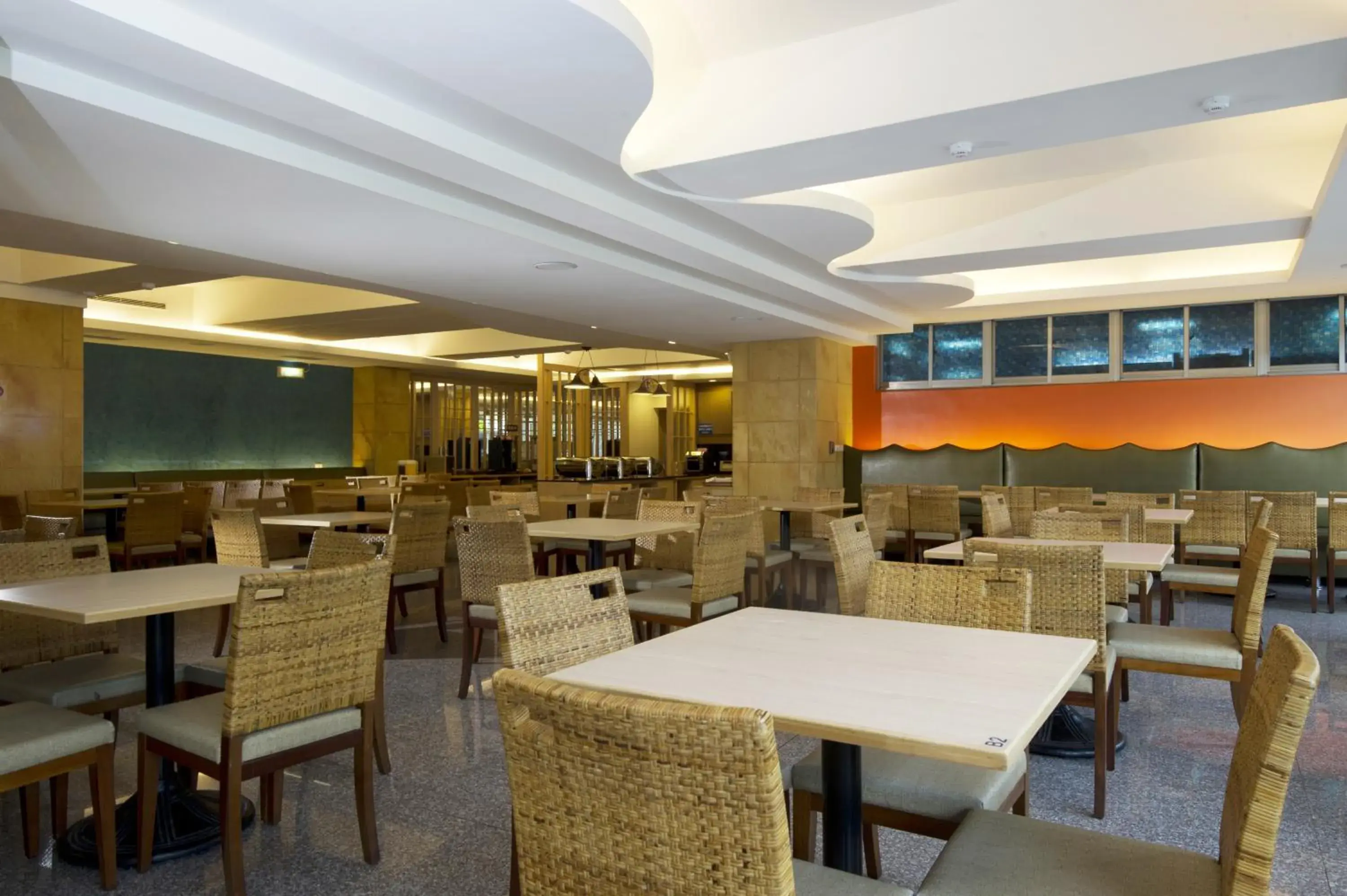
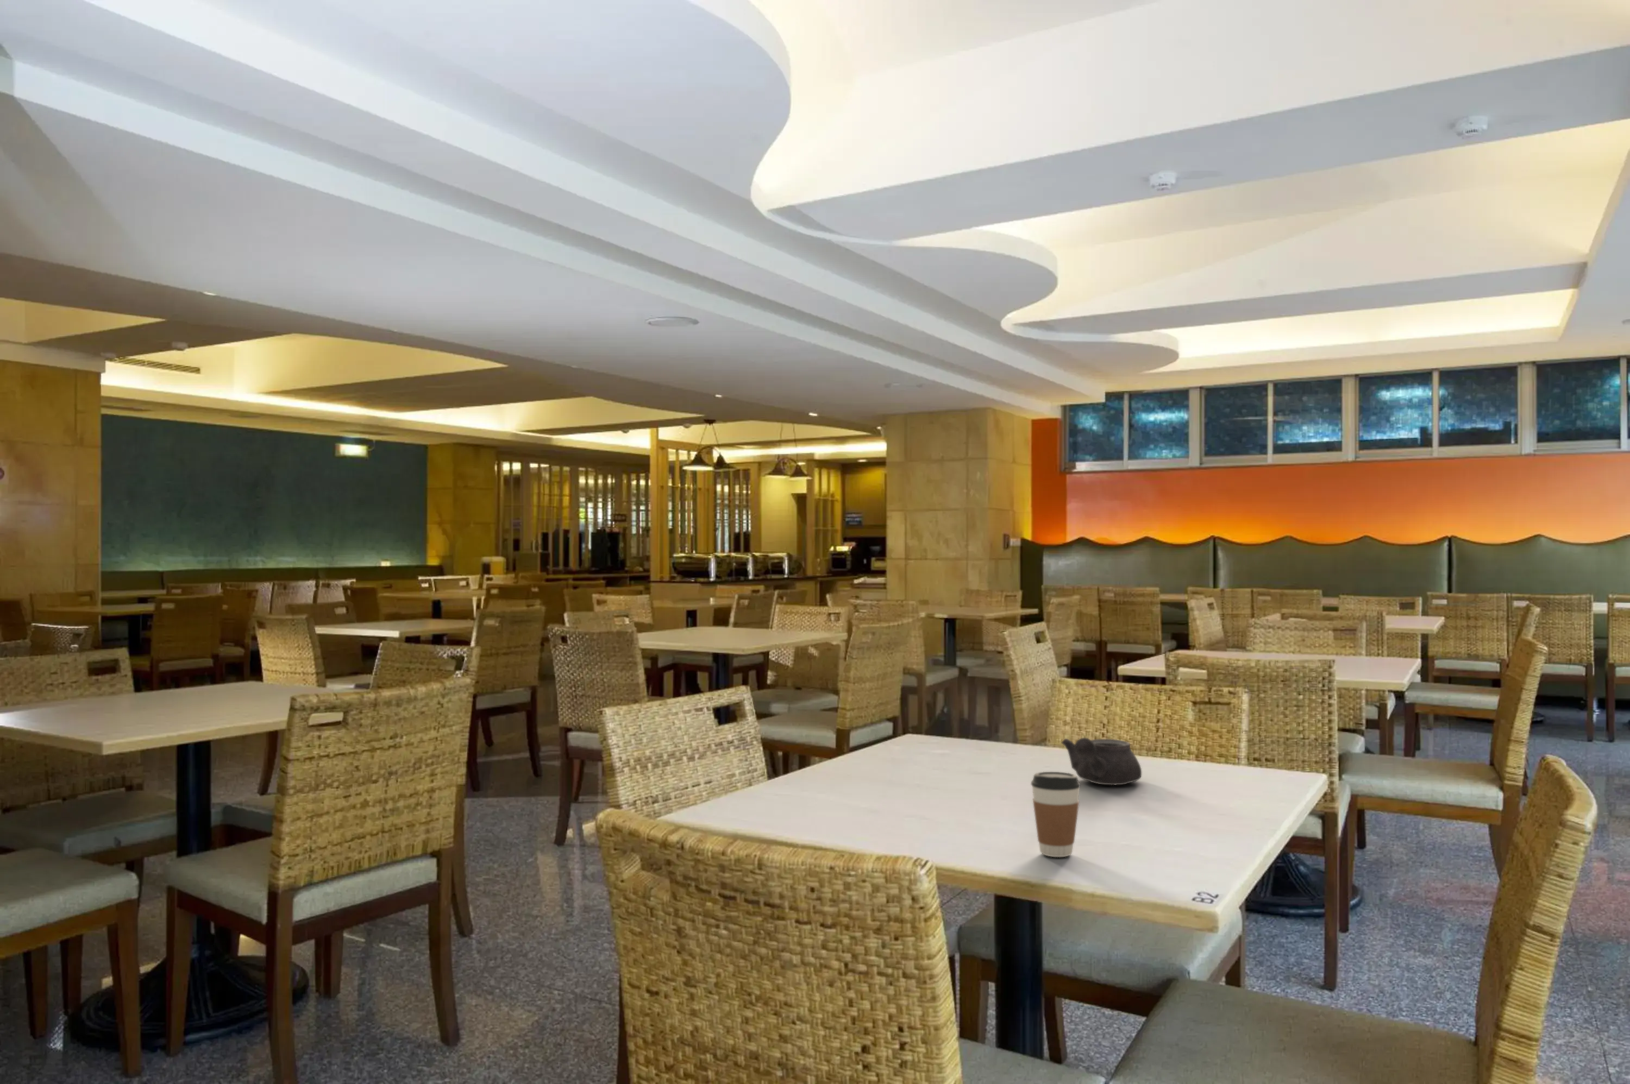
+ teapot (1098, 757)
+ coffee cup (1055, 813)
